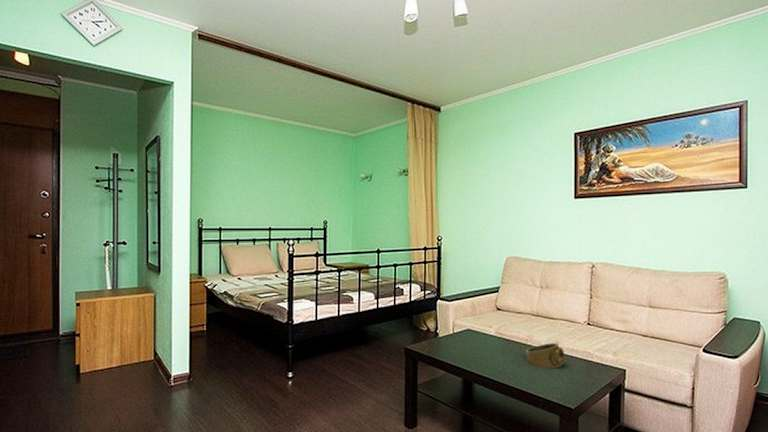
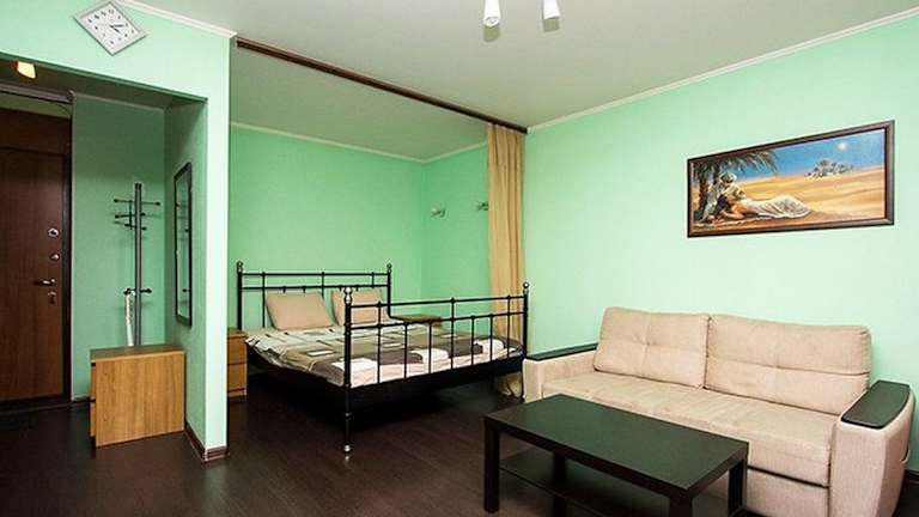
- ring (544, 352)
